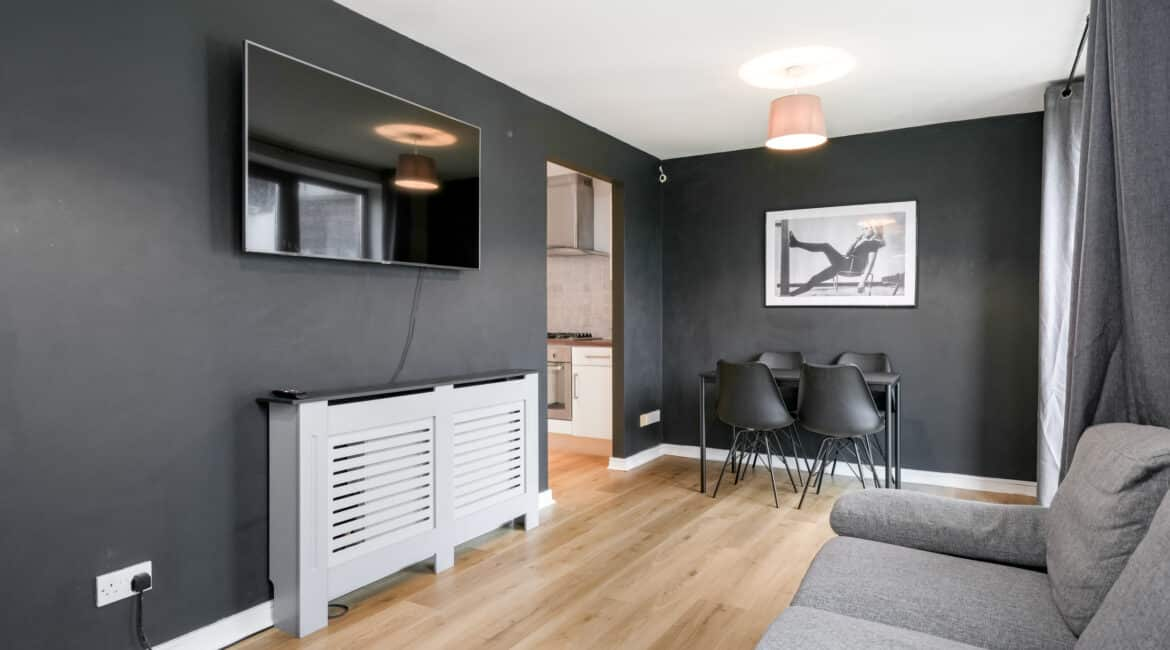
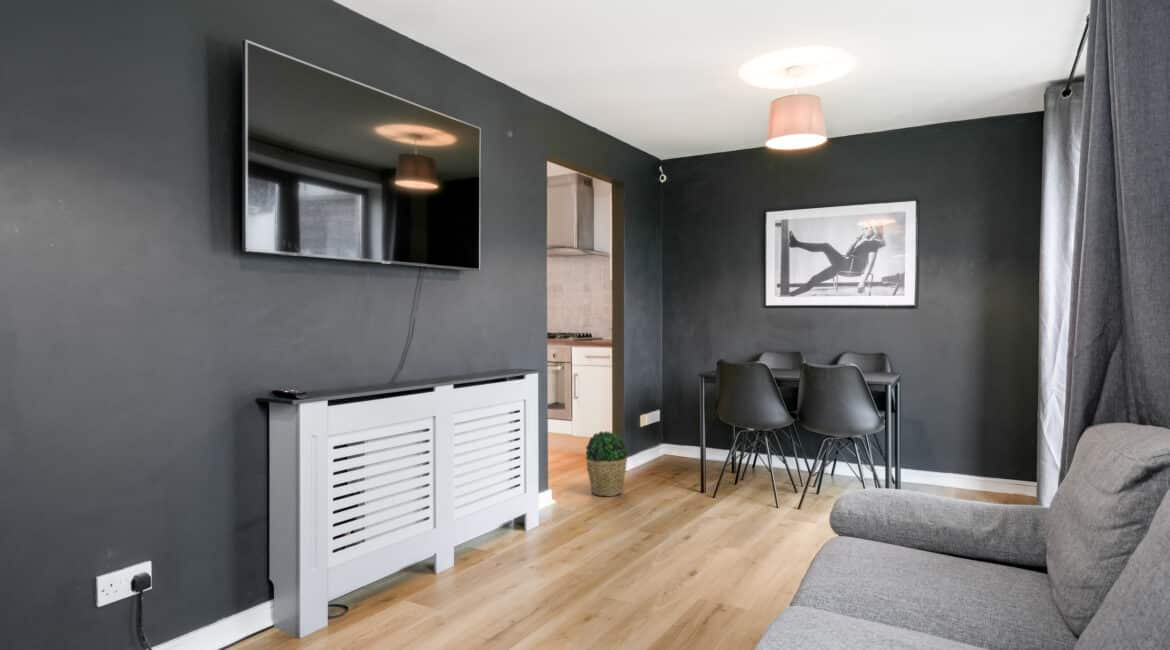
+ potted plant (606, 462)
